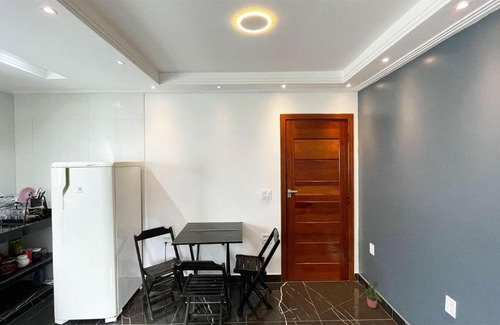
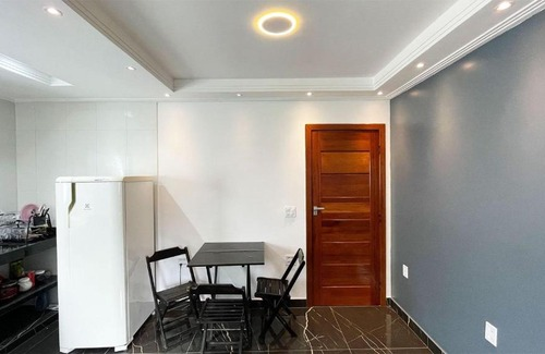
- potted plant (371, 296)
